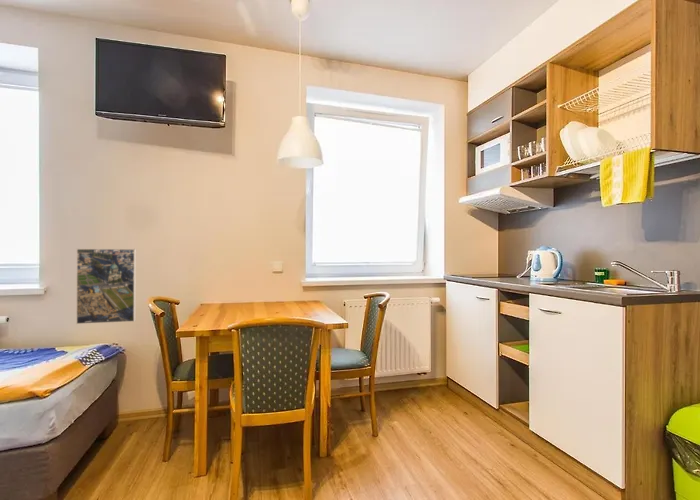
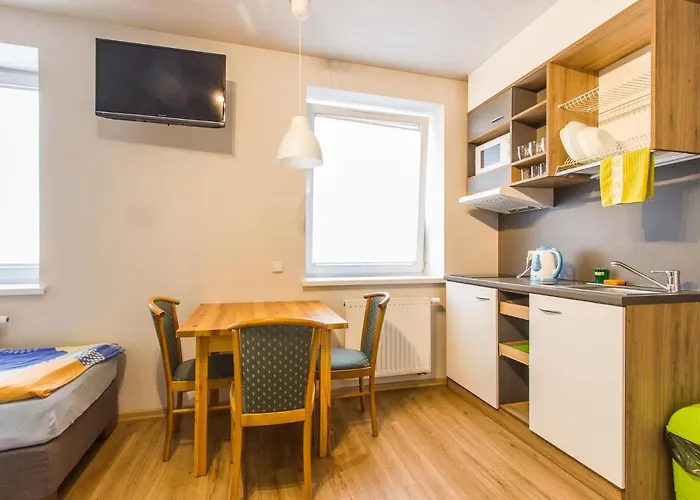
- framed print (106, 285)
